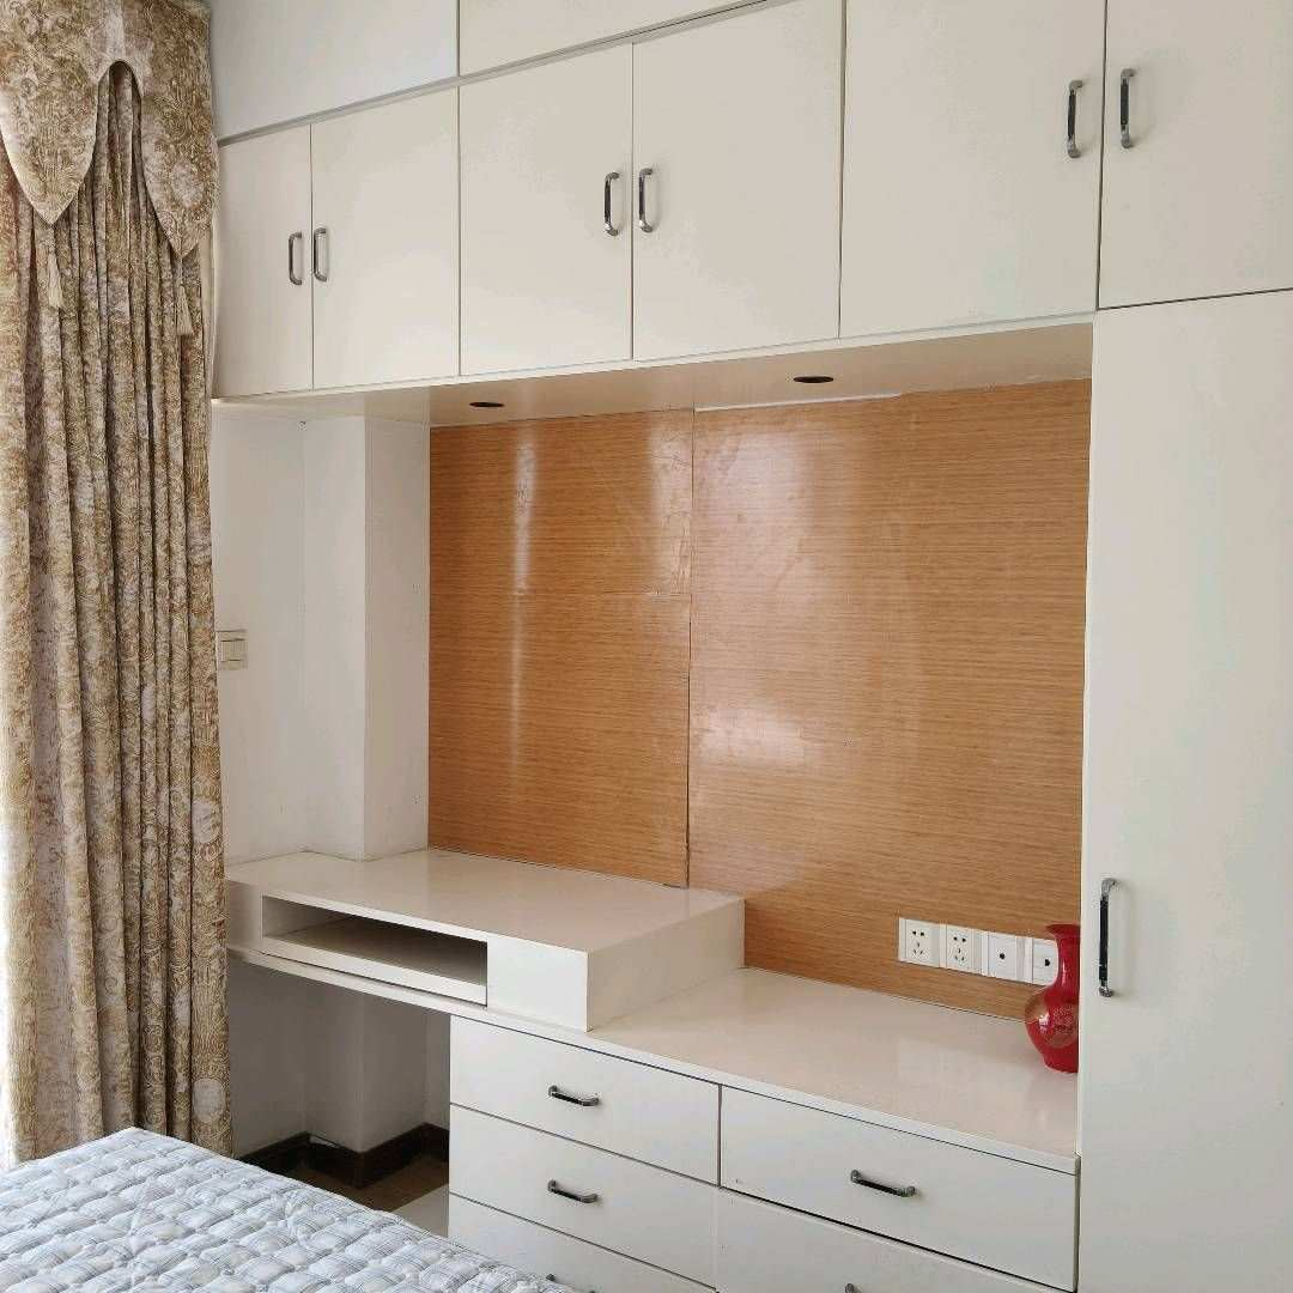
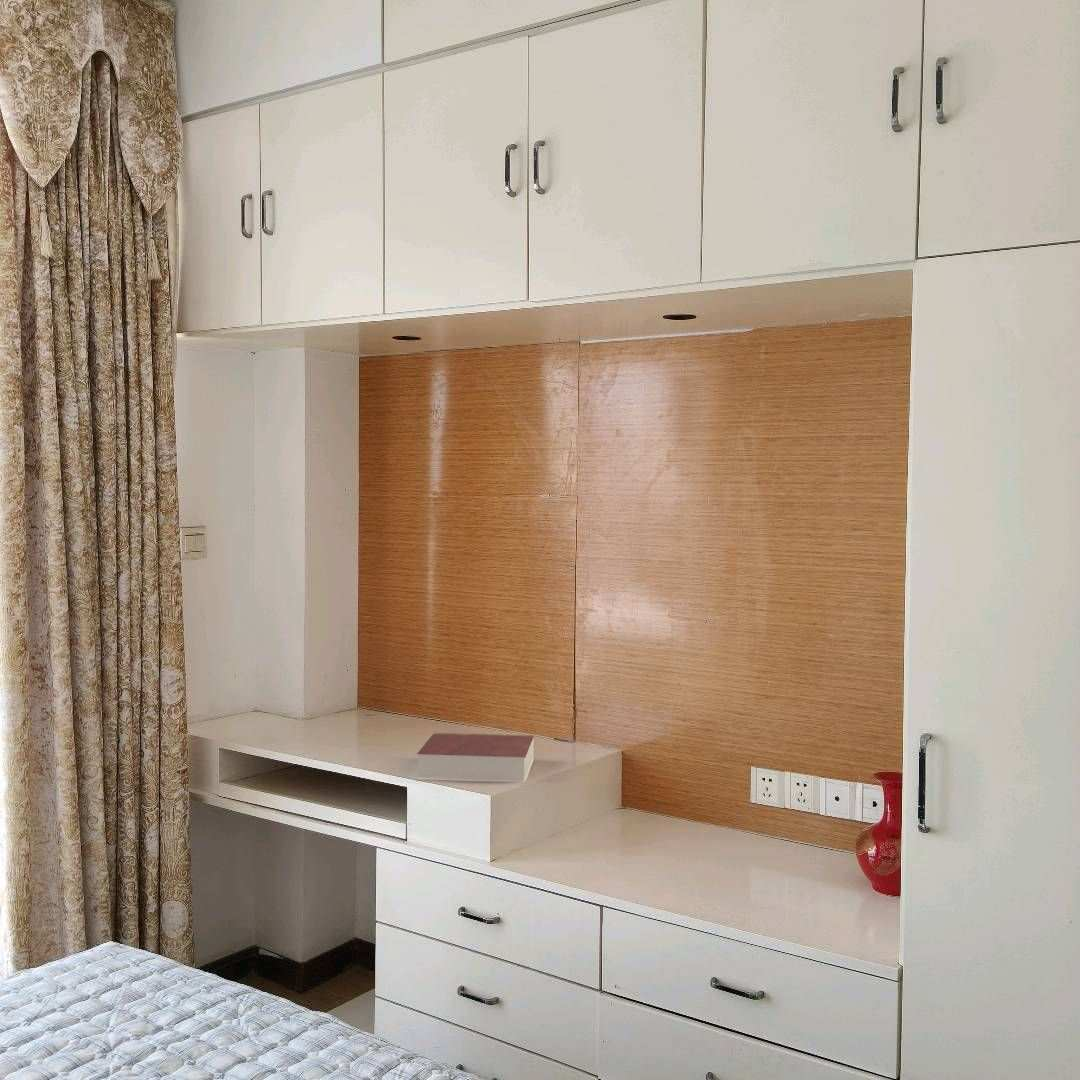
+ book (477, 756)
